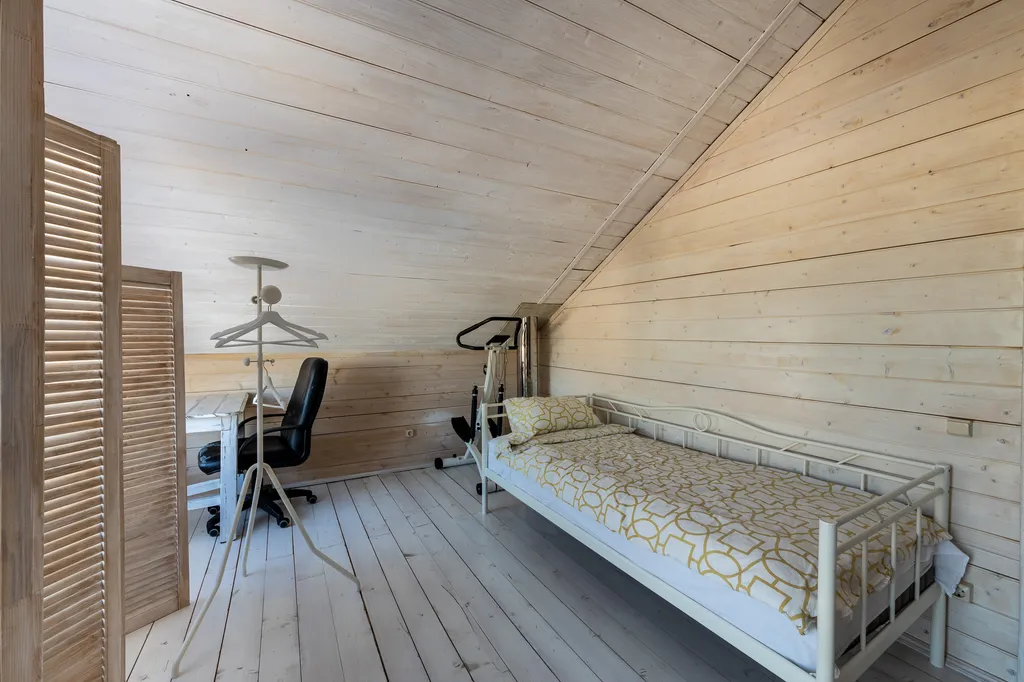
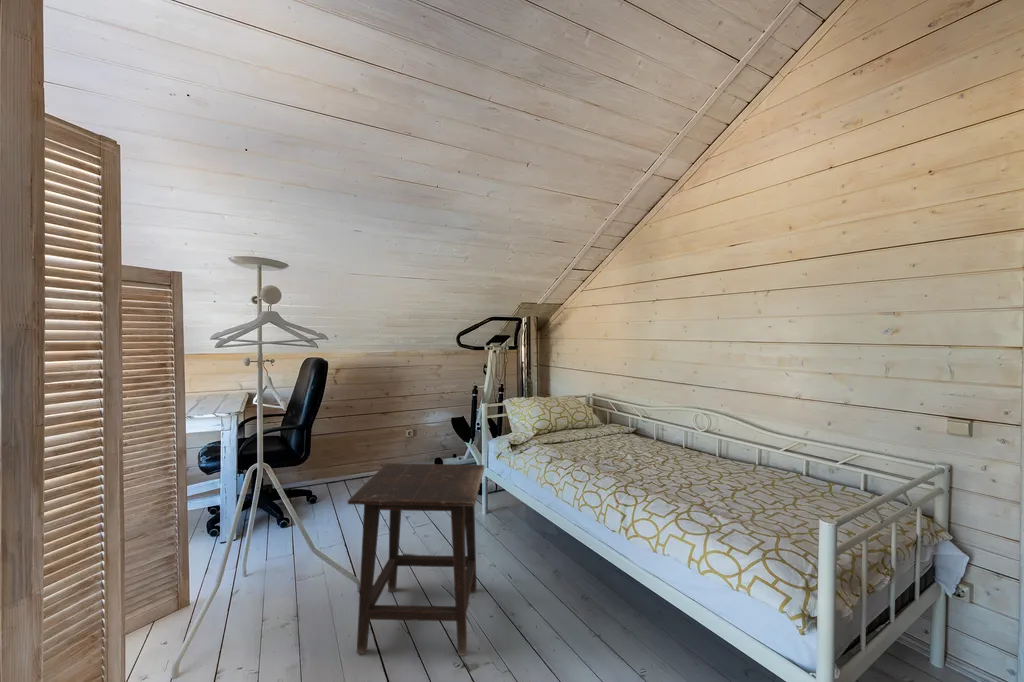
+ side table (424, 555)
